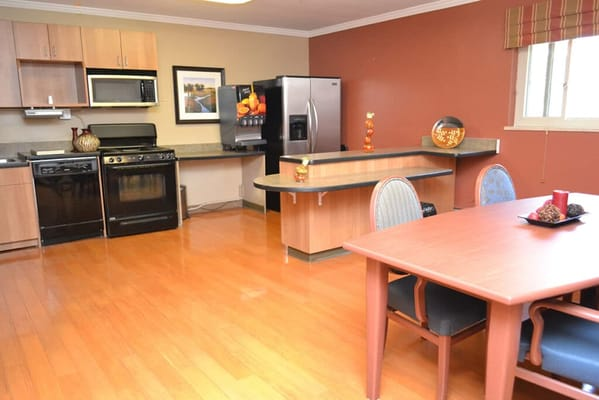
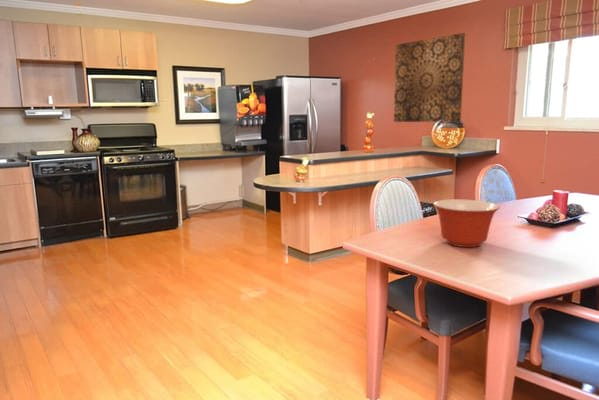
+ mixing bowl (464, 223)
+ wall art (426, 81)
